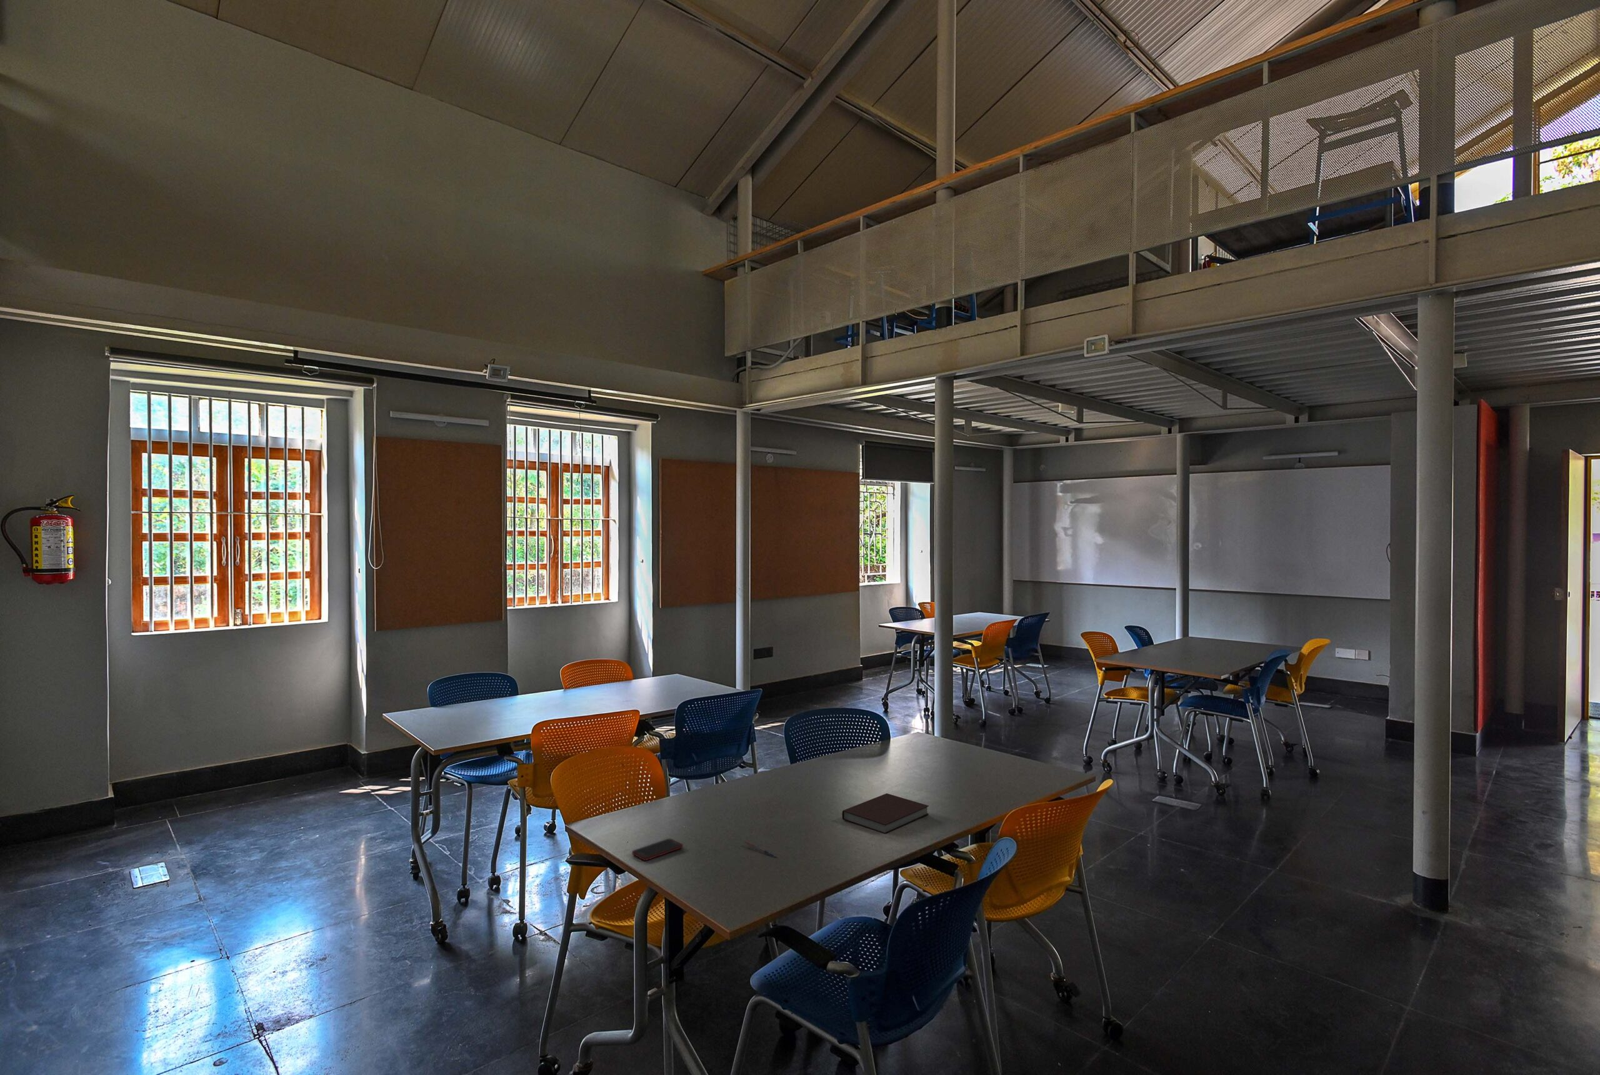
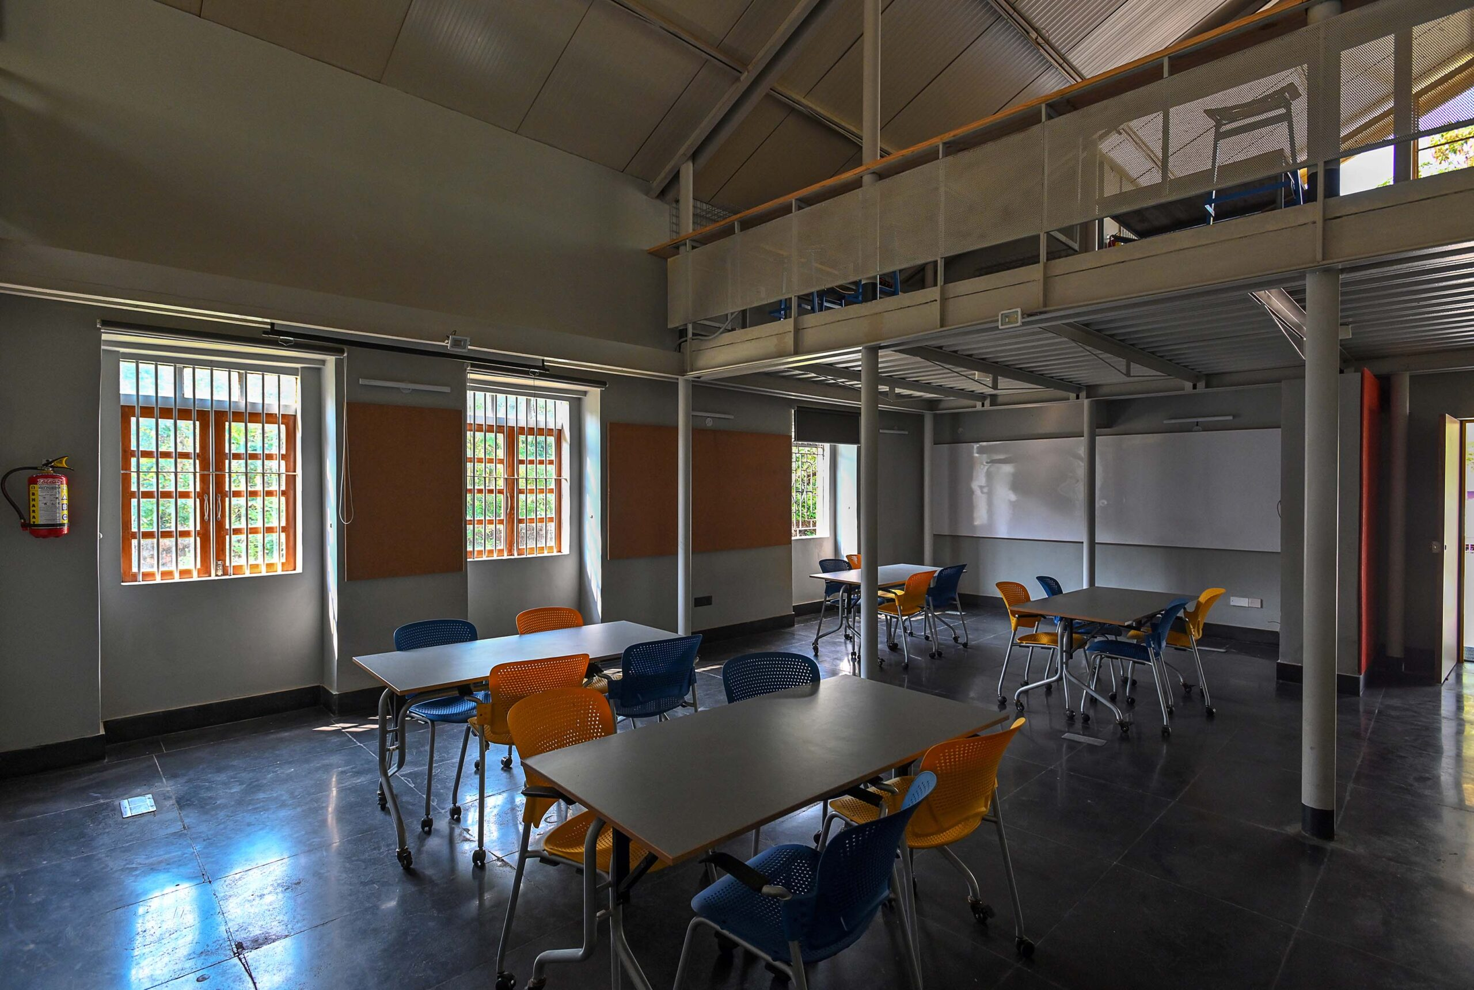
- notebook (885, 812)
- pen (760, 848)
- cell phone (657, 849)
